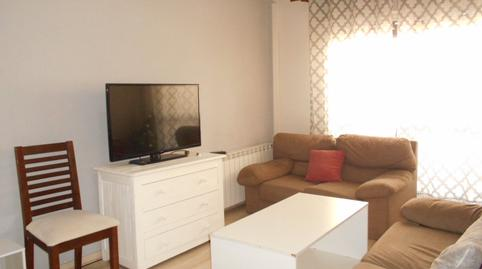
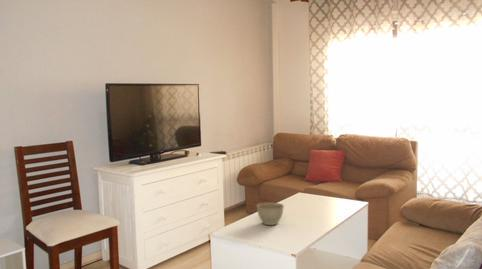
+ planter bowl (270, 214)
